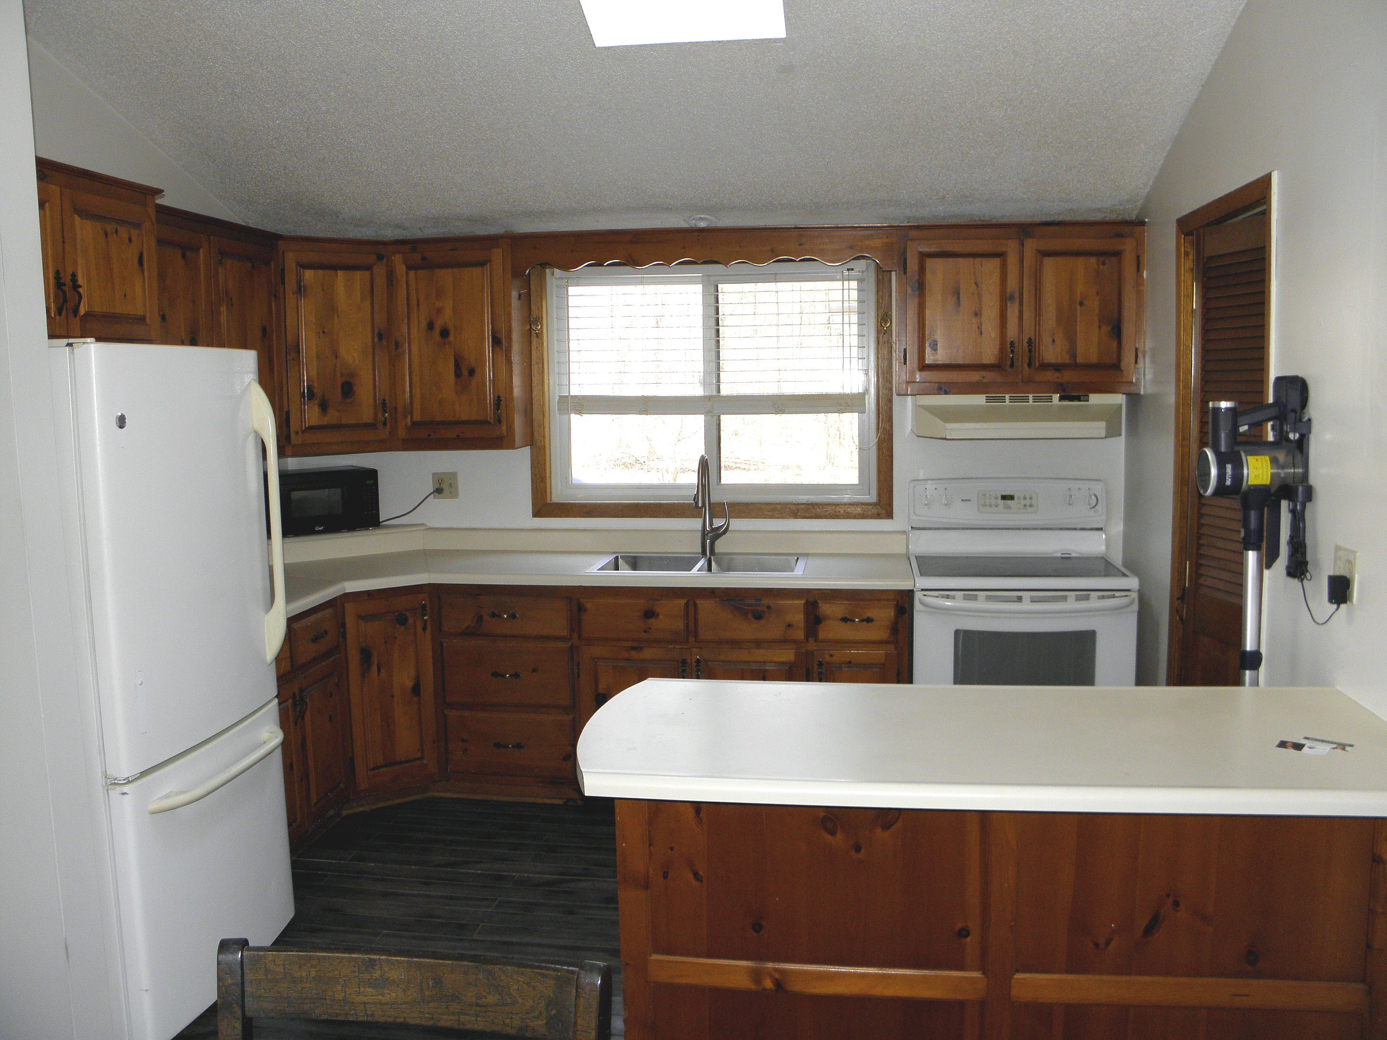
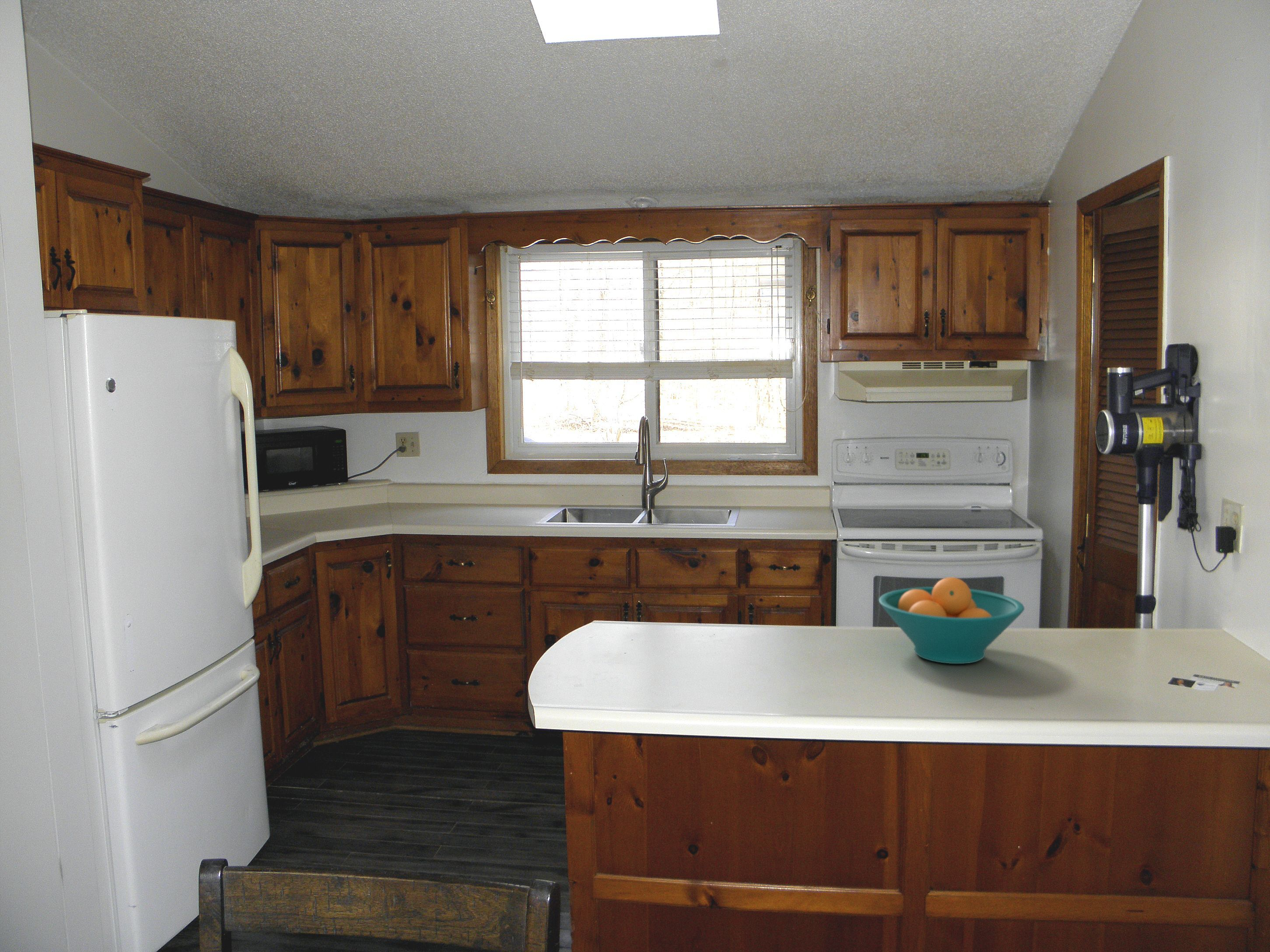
+ fruit bowl (950, 617)
